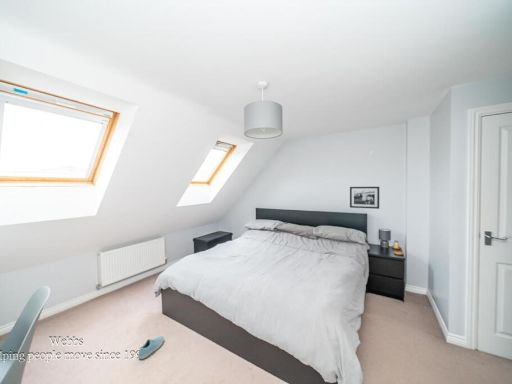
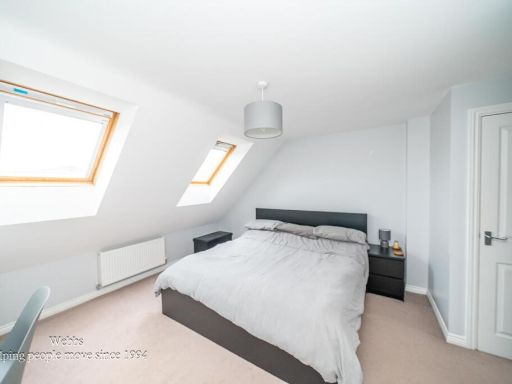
- sneaker (152, 343)
- picture frame (364, 197)
